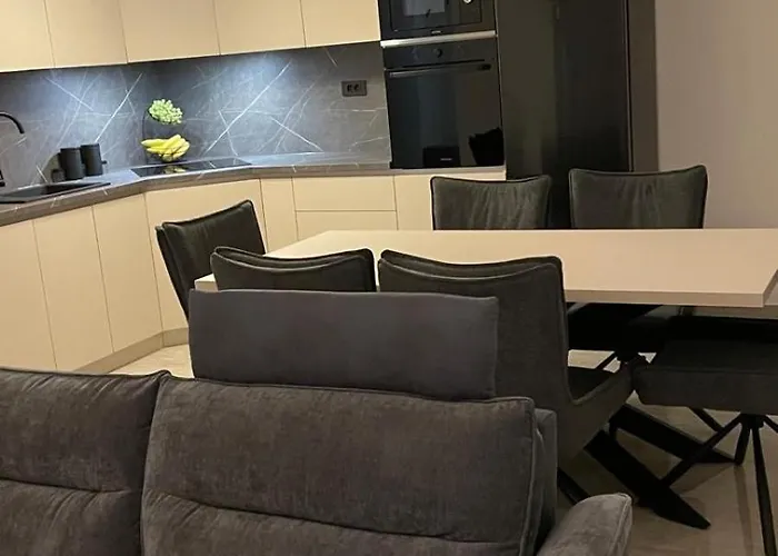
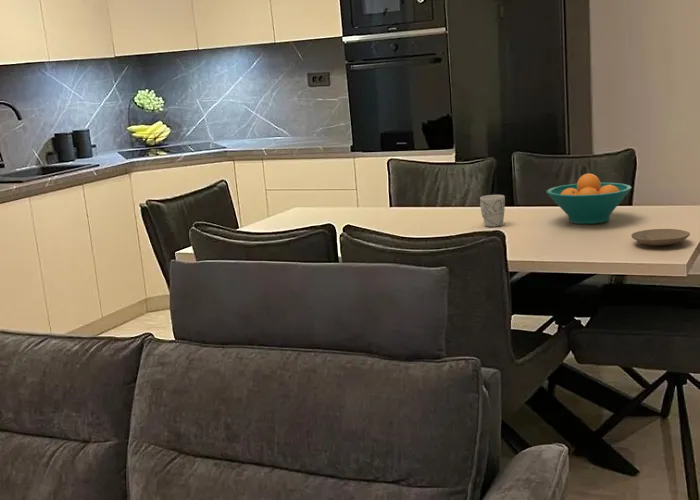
+ plate (660, 238)
+ fruit bowl (588, 197)
+ mug (490, 210)
